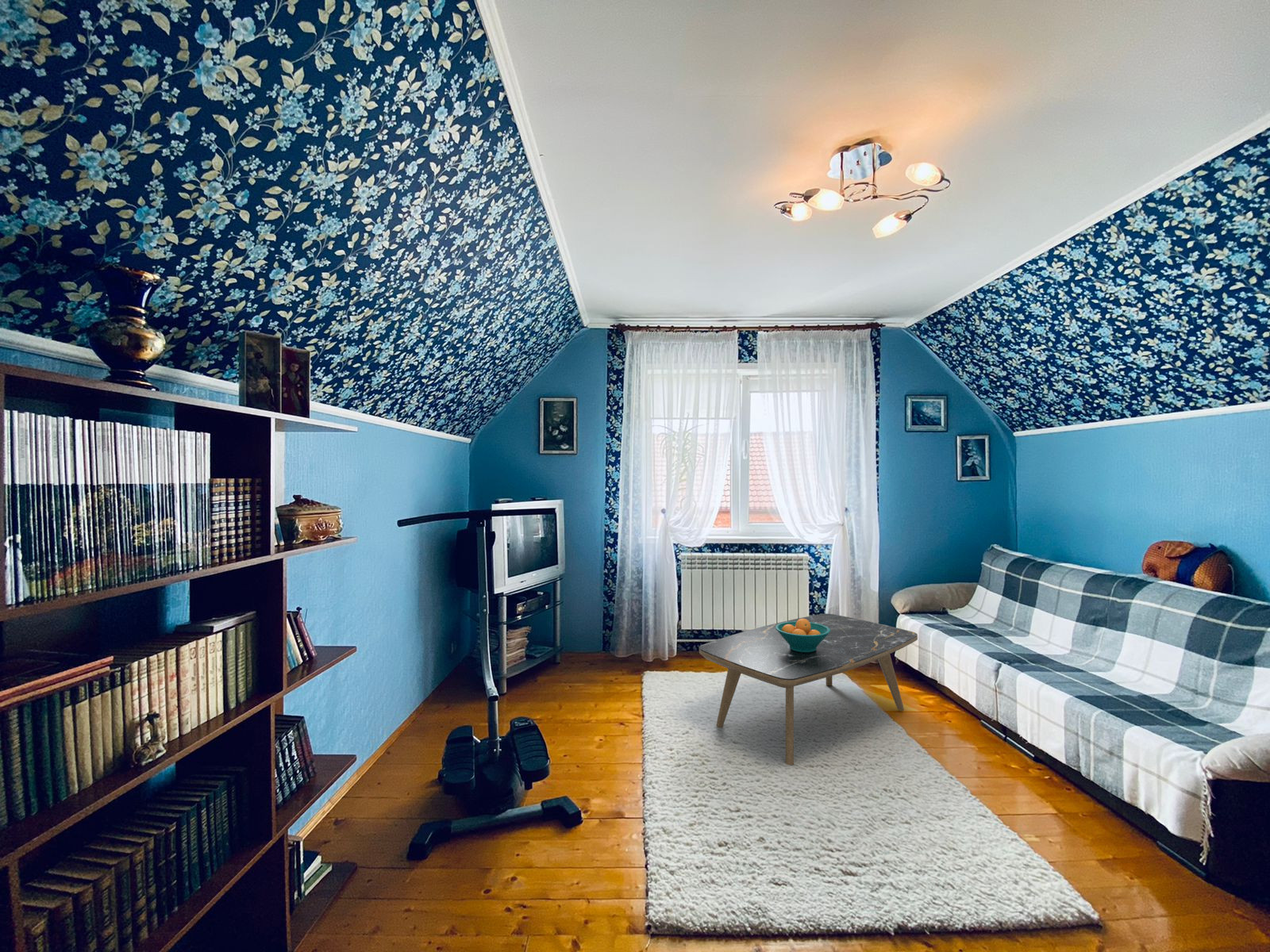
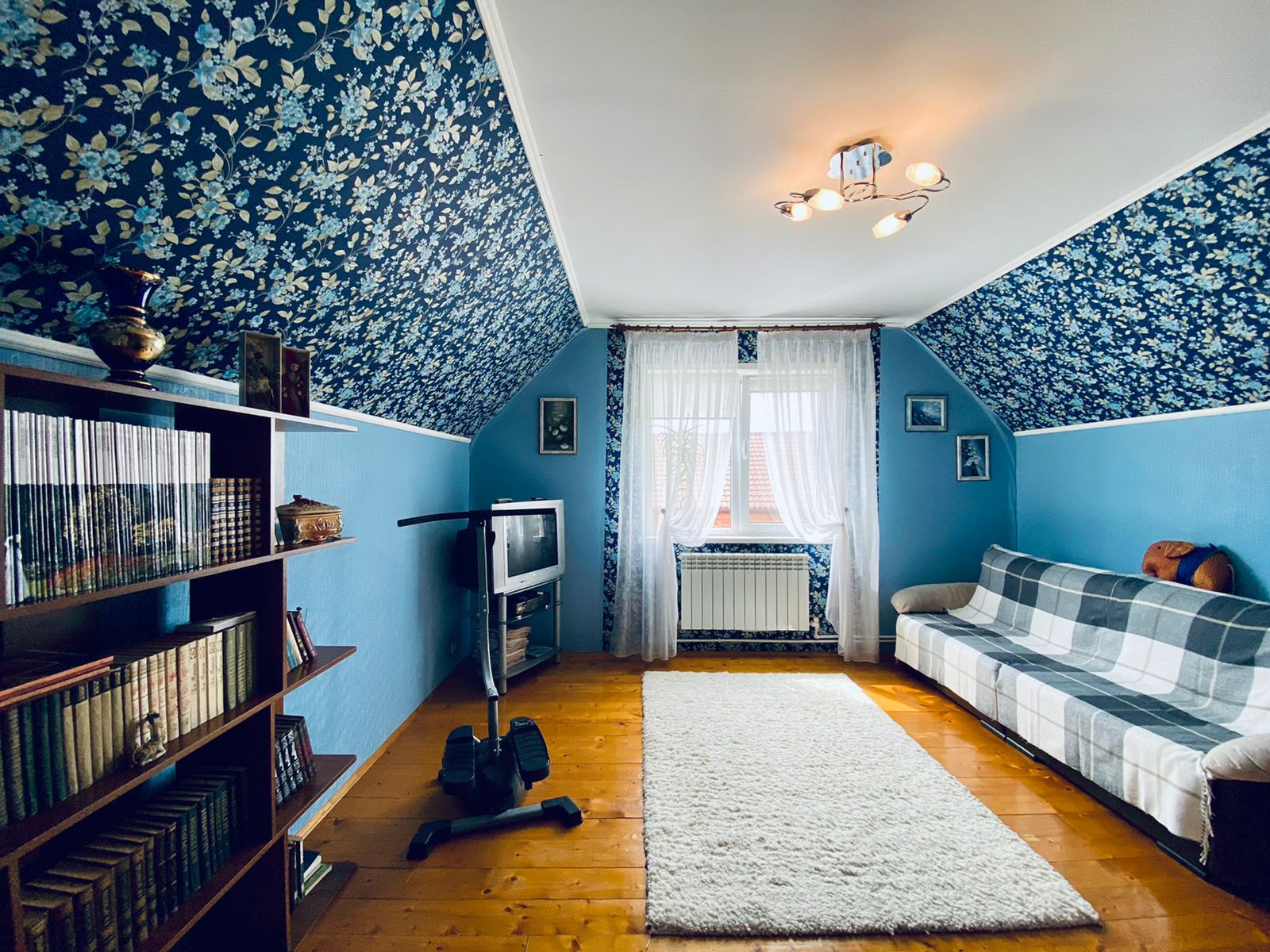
- fruit bowl (802, 633)
- coffee table (811, 678)
